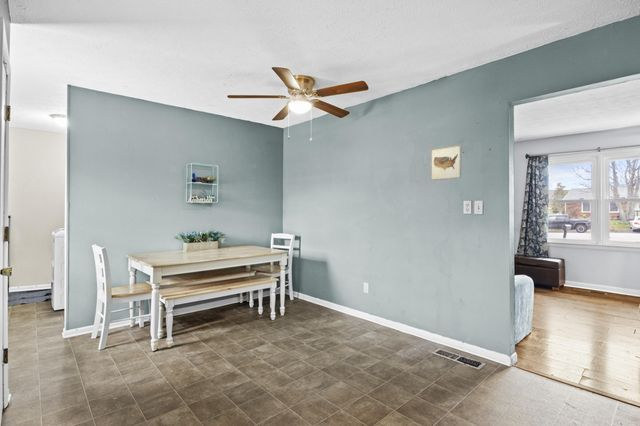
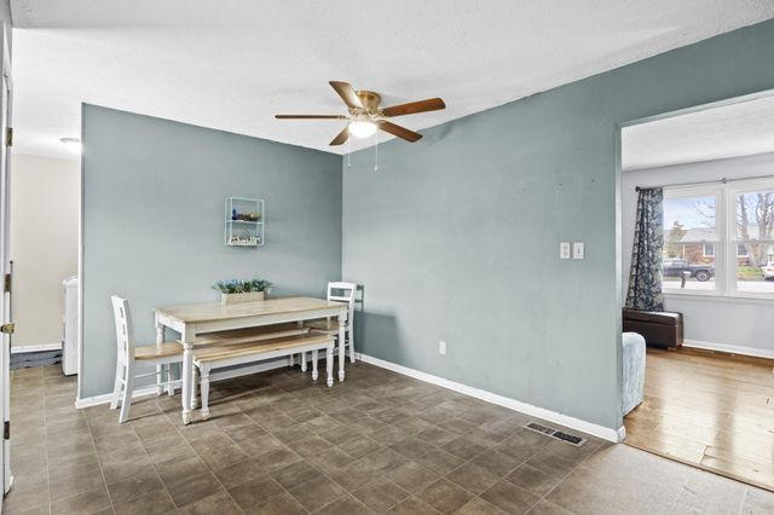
- wall art (445, 163)
